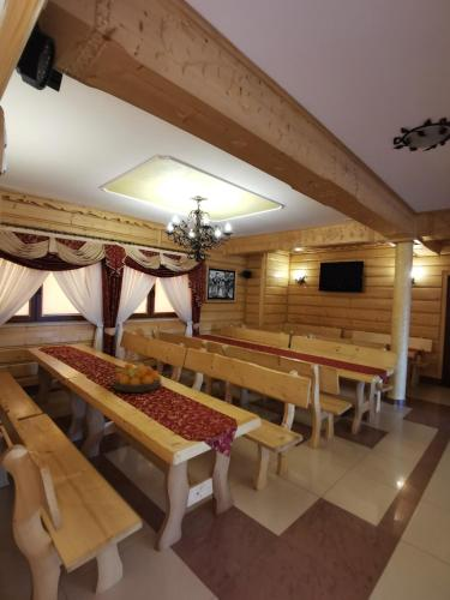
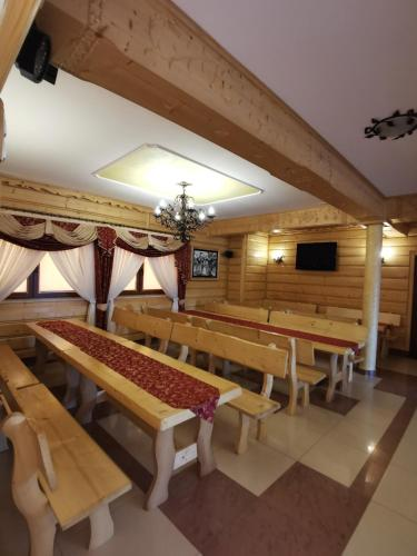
- fruit bowl (137, 374)
